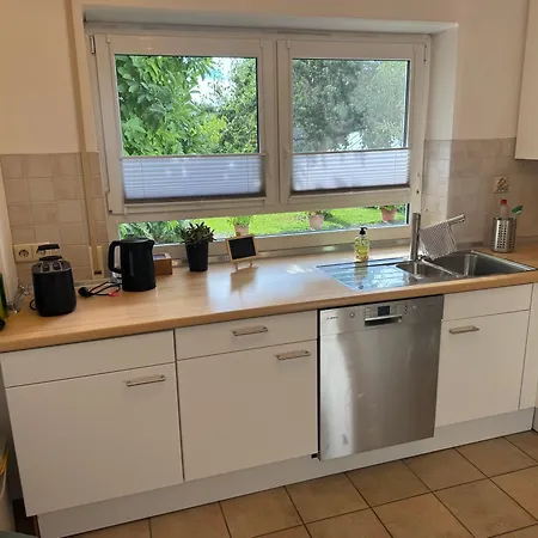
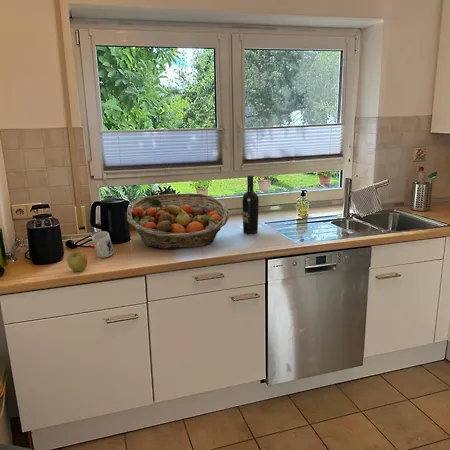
+ fruit basket (178, 220)
+ apple (77, 261)
+ mug (103, 245)
+ wine bottle (250, 204)
